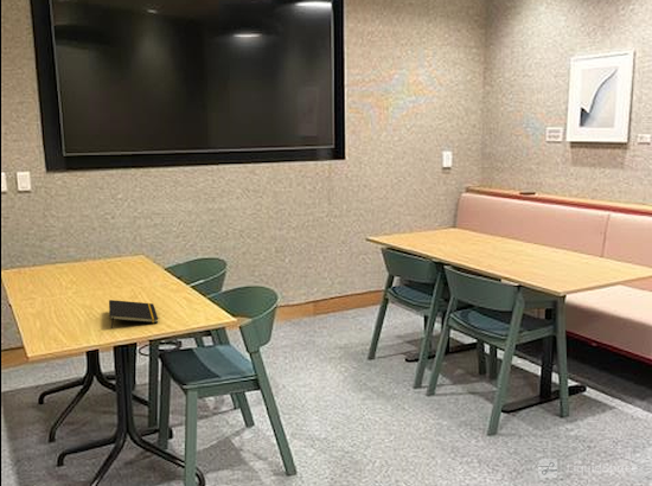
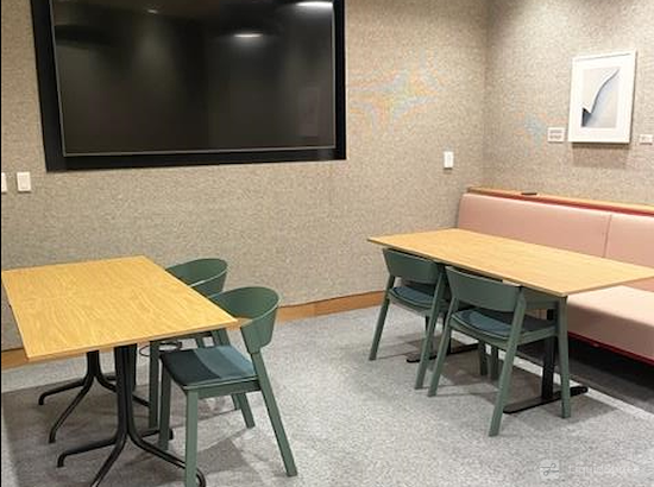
- notepad (133, 311)
